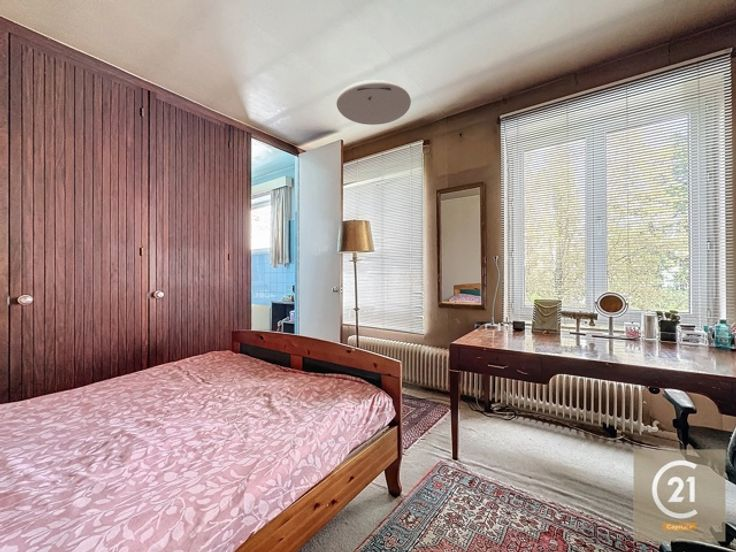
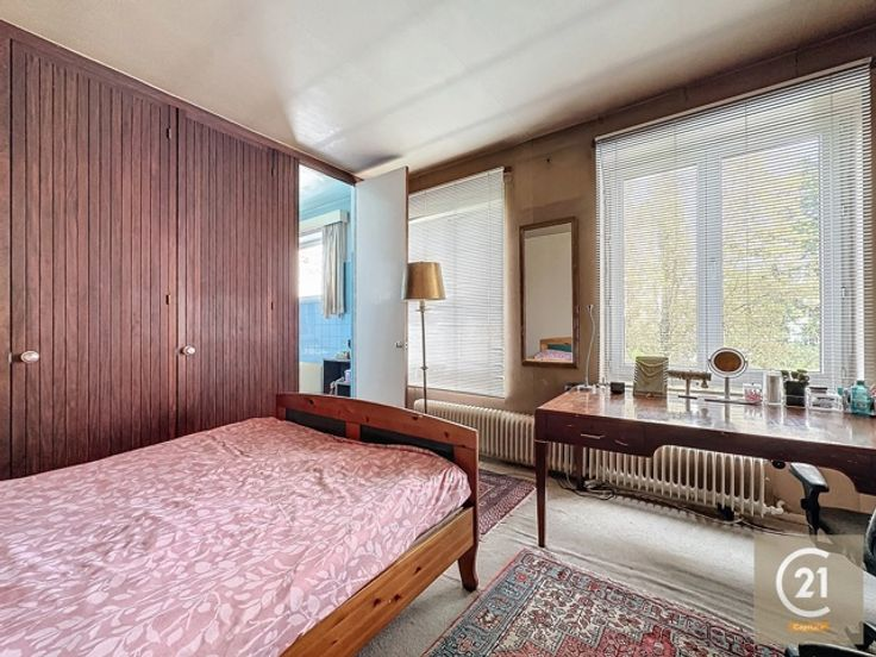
- ceiling light (373, 104)
